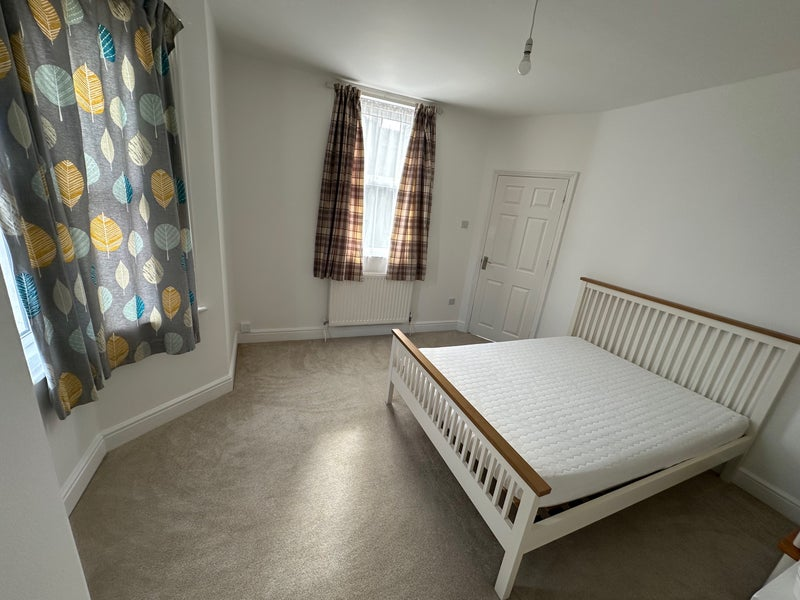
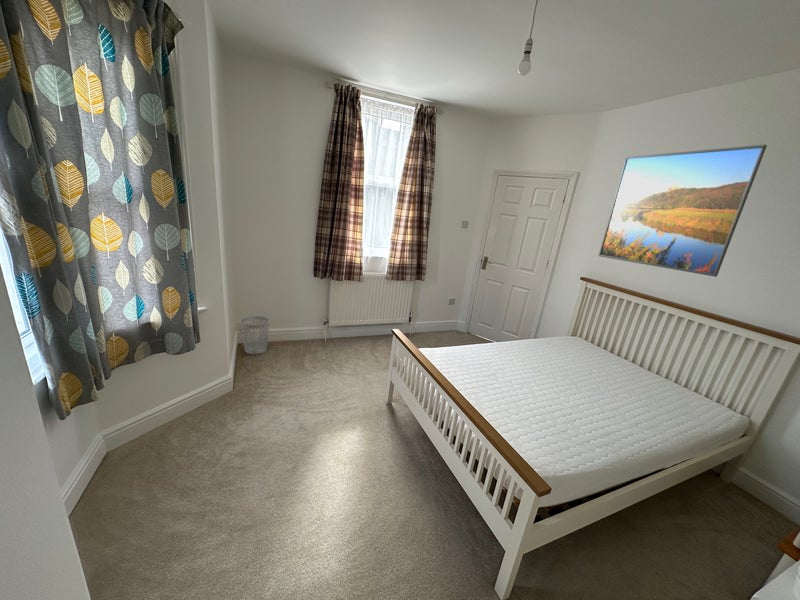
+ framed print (666, 211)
+ wastebasket (254, 335)
